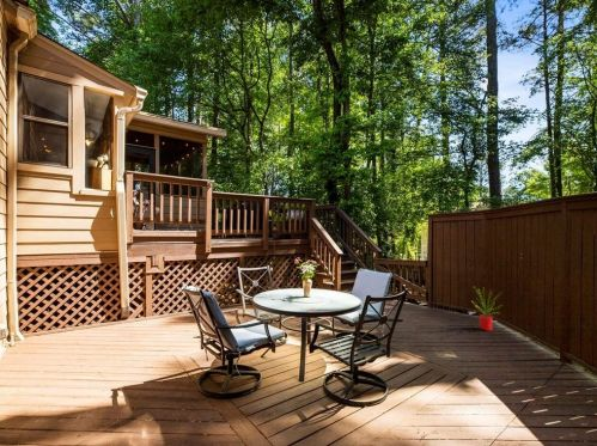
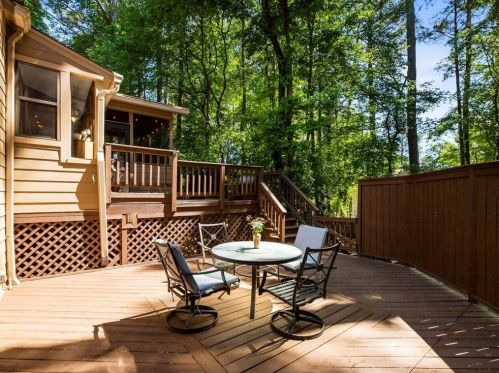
- house plant (486, 307)
